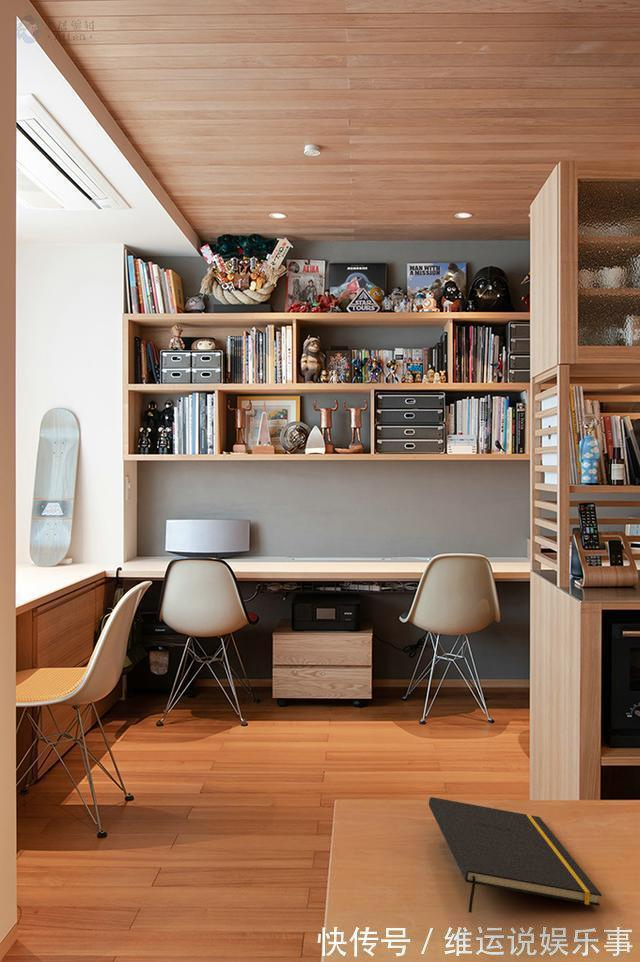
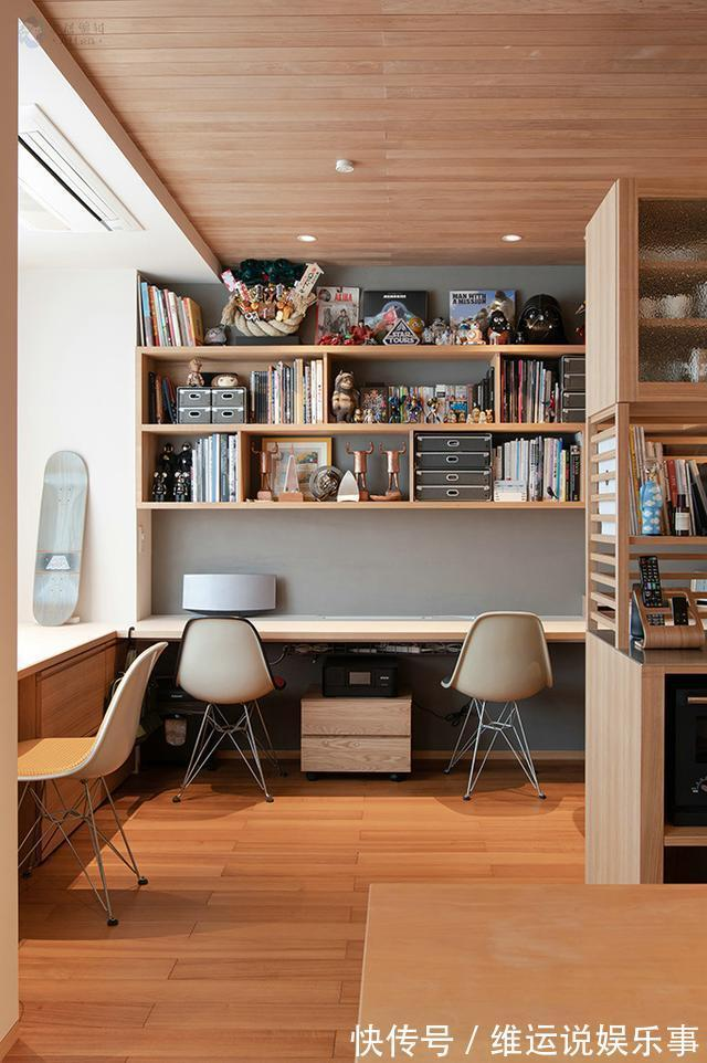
- notepad (506, 846)
